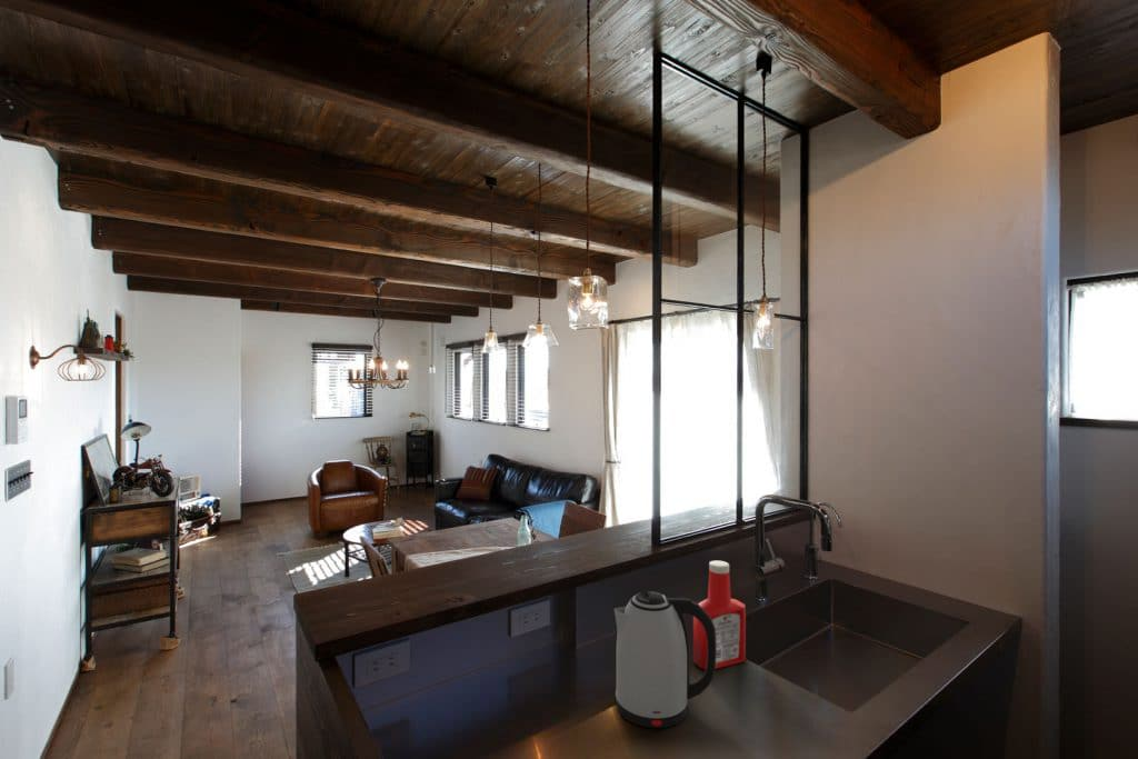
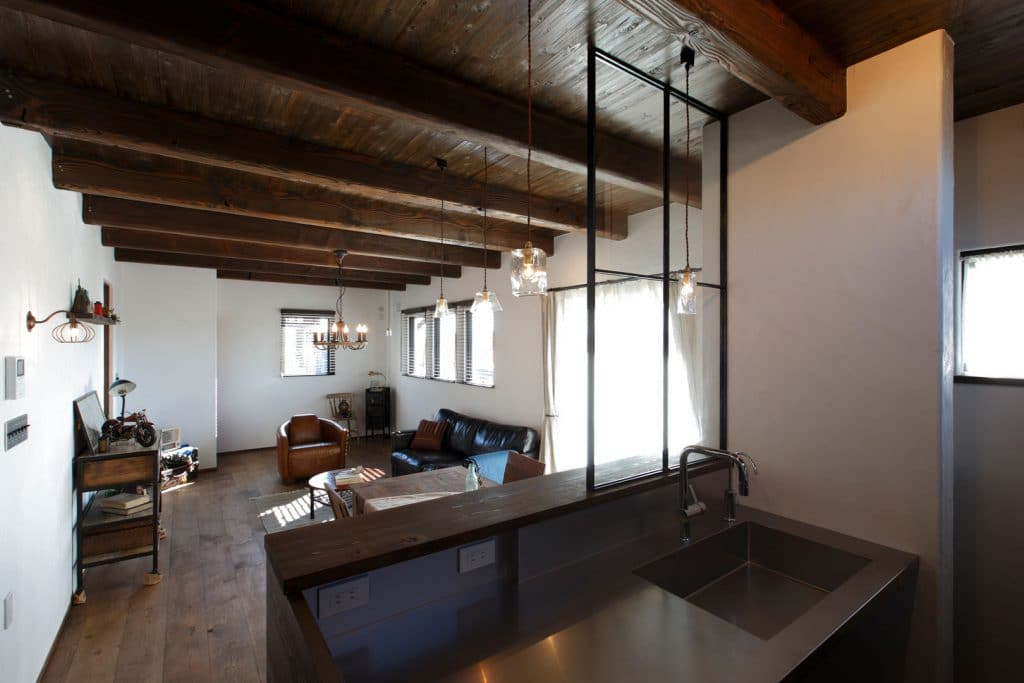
- soap bottle (719, 611)
- kettle (665, 649)
